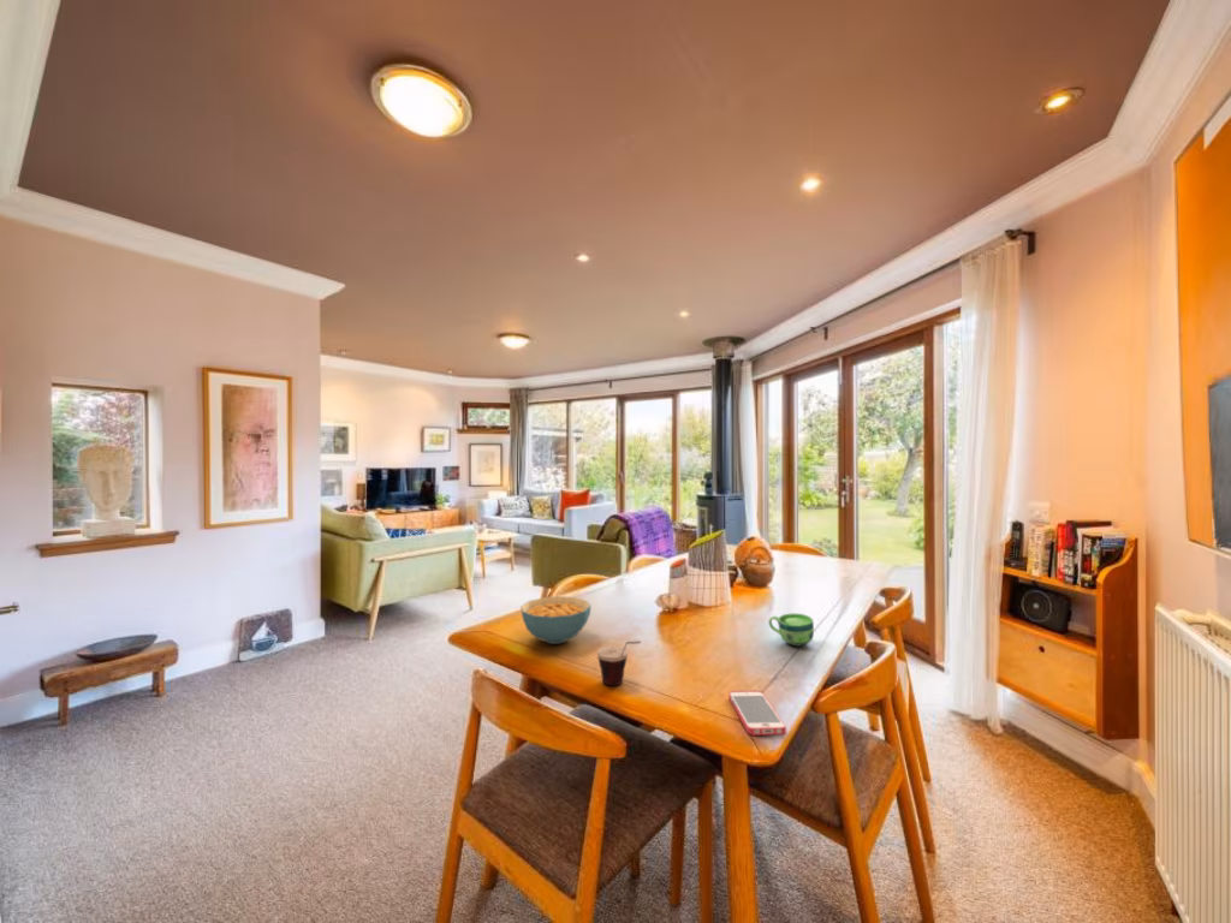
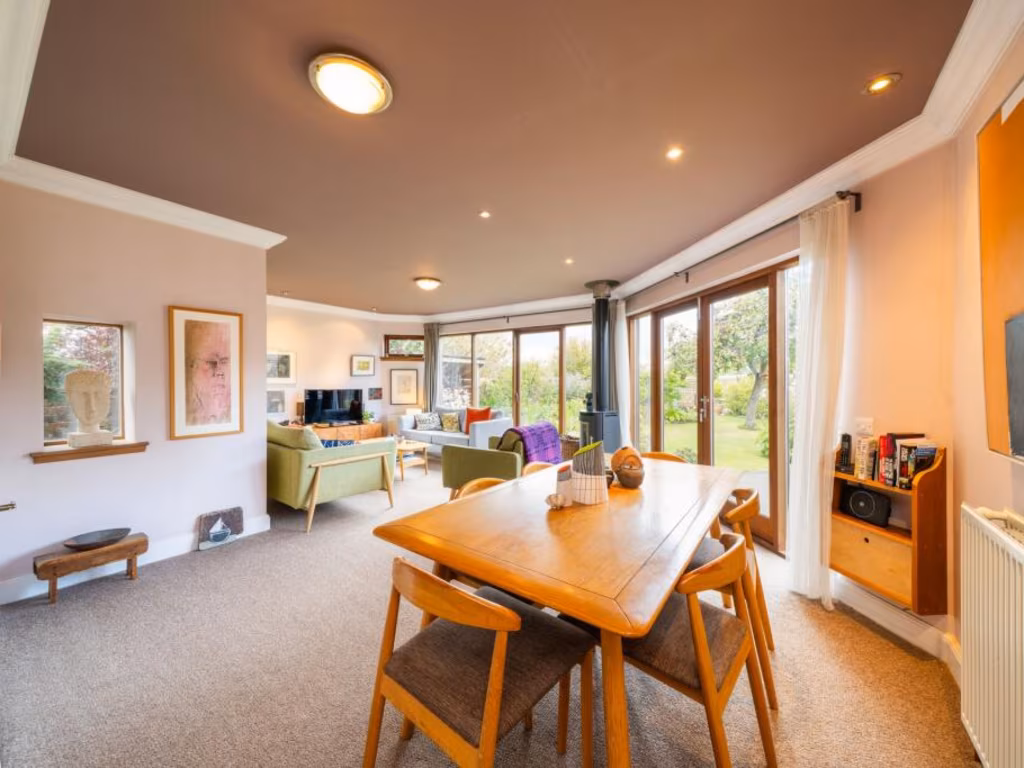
- cup (790, 629)
- smartphone (755, 710)
- cup (620, 660)
- cereal bowl (555, 623)
